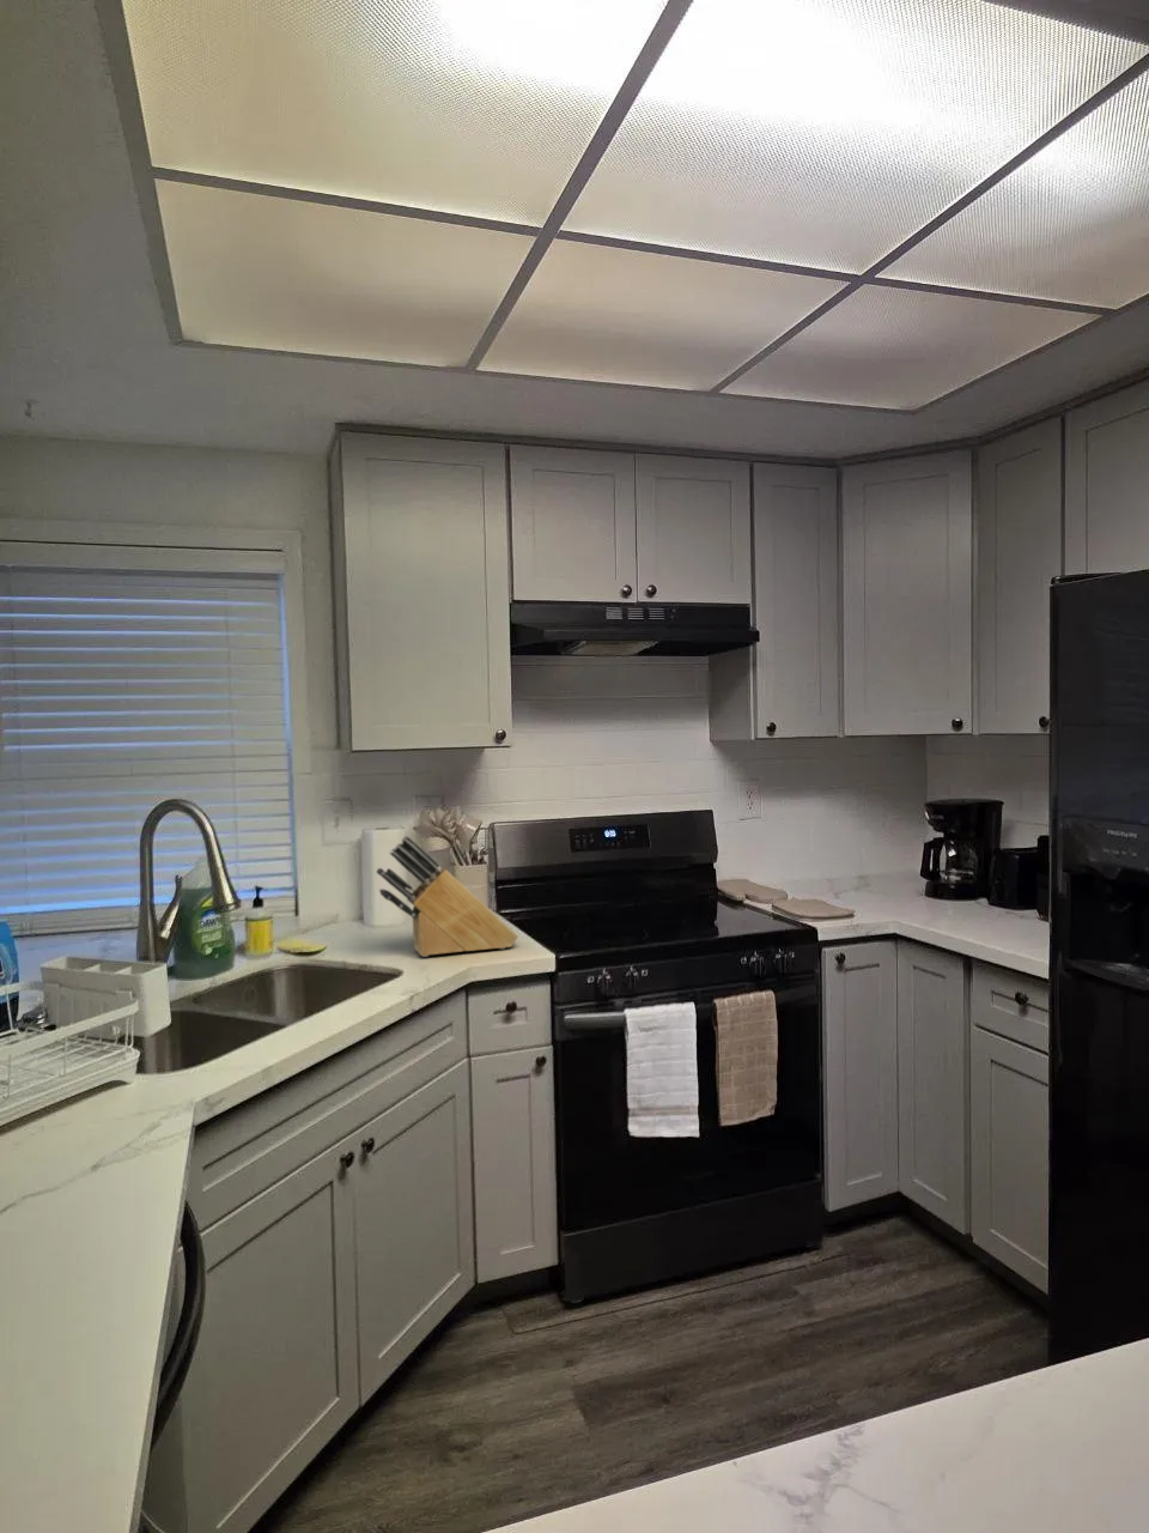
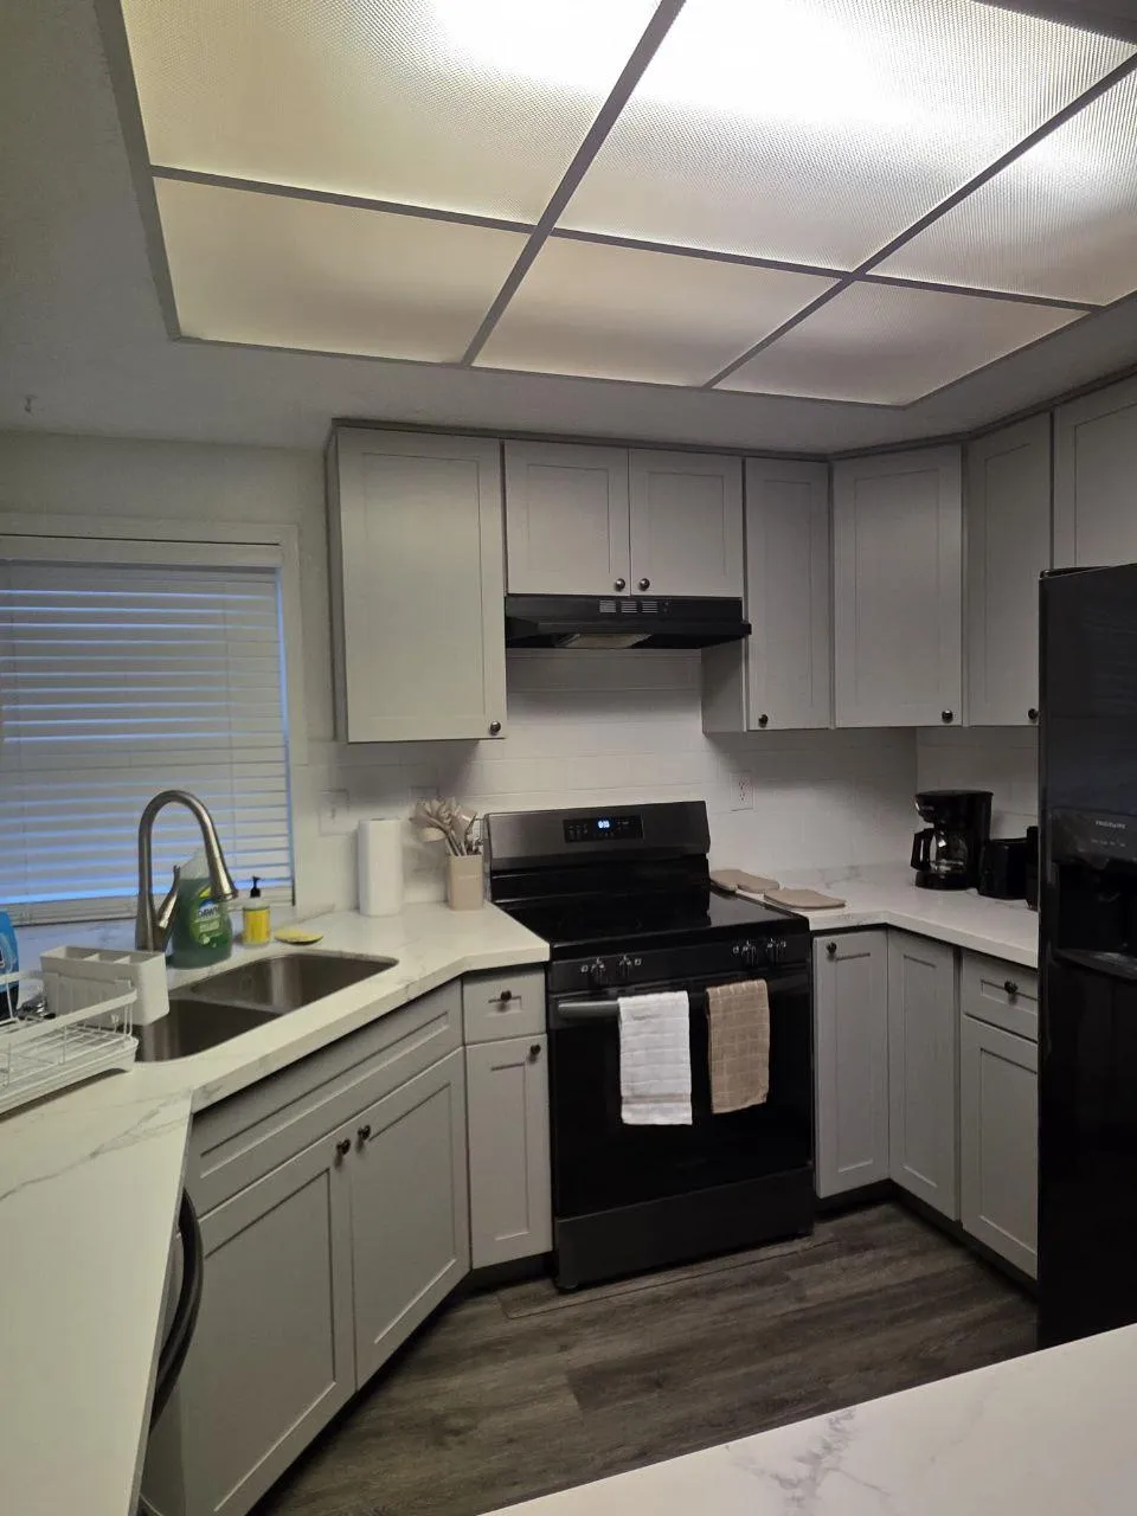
- knife block (447, 891)
